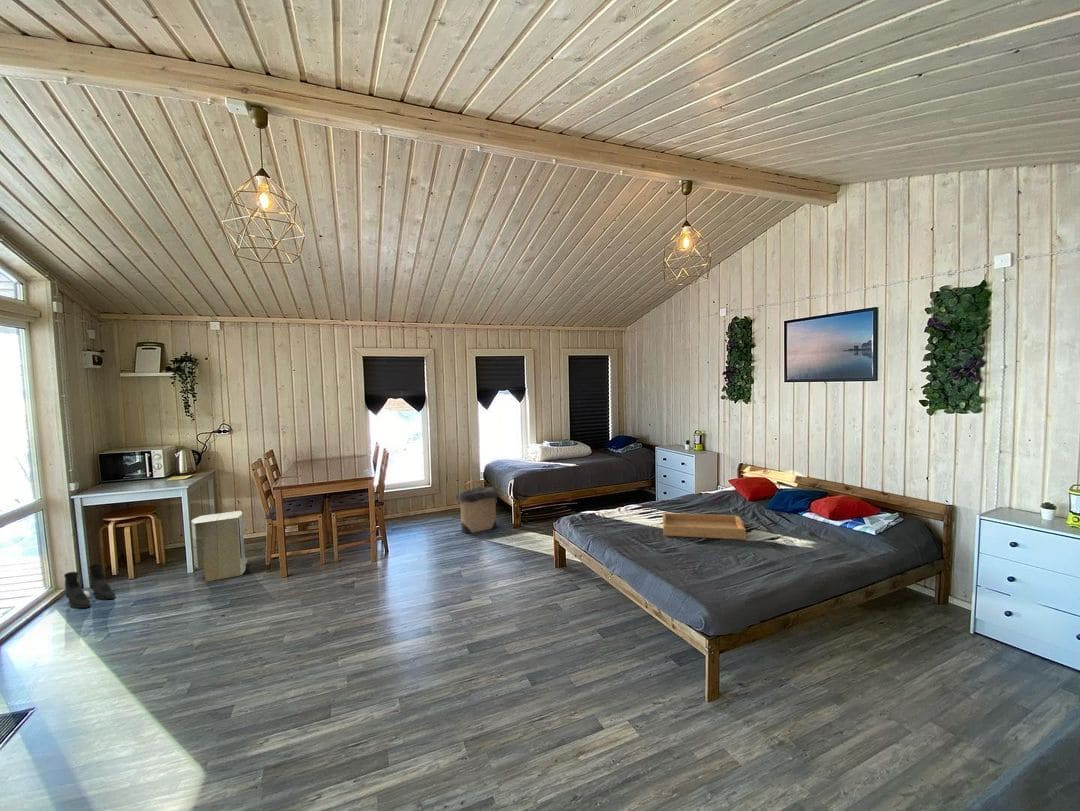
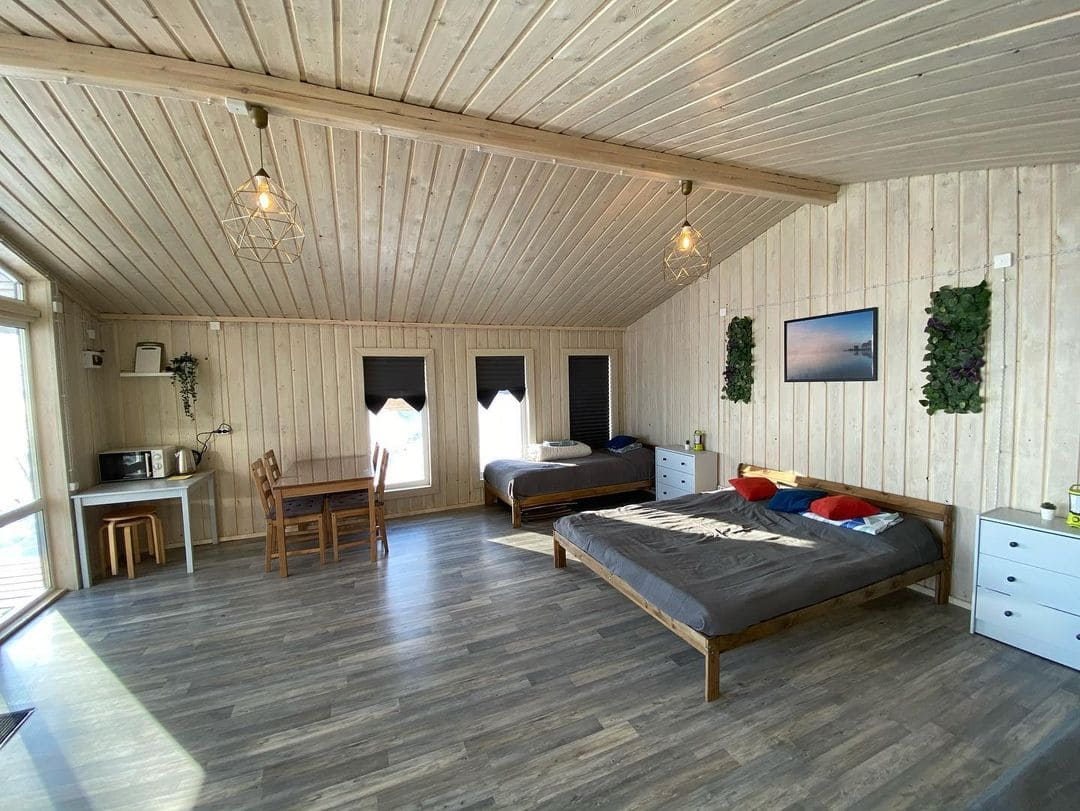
- laundry hamper (478, 503)
- air purifier (220, 545)
- serving tray (701, 523)
- boots (90, 582)
